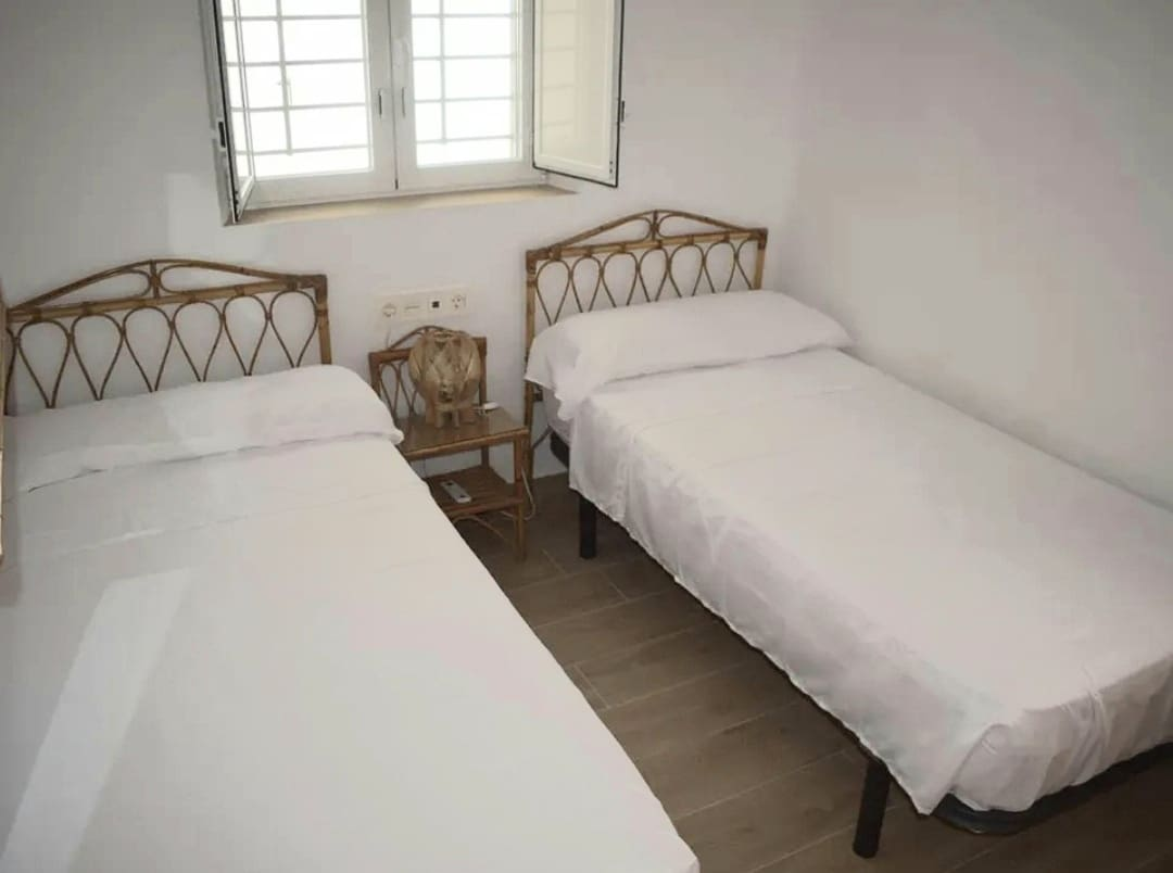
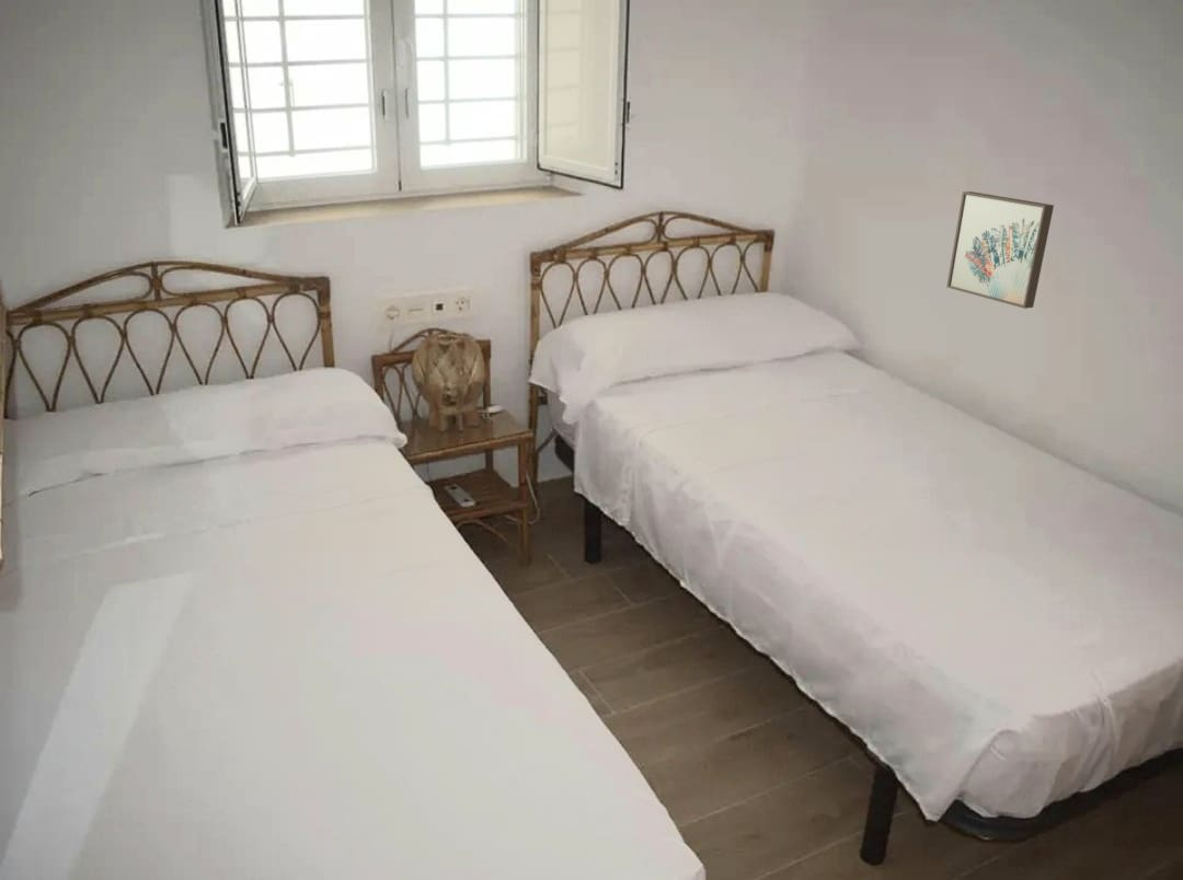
+ wall art (997, 248)
